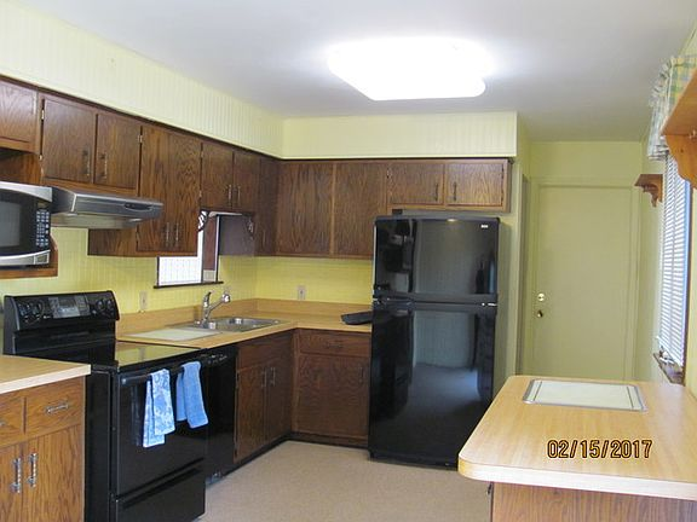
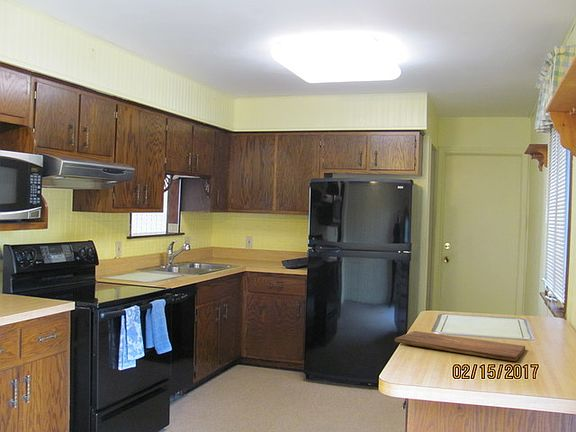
+ cutting board (459, 344)
